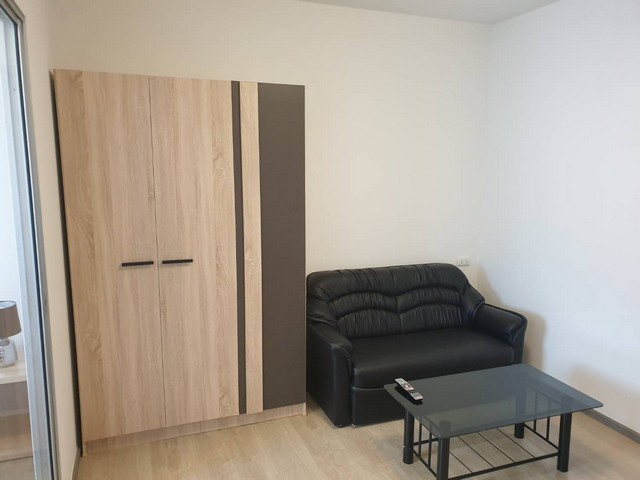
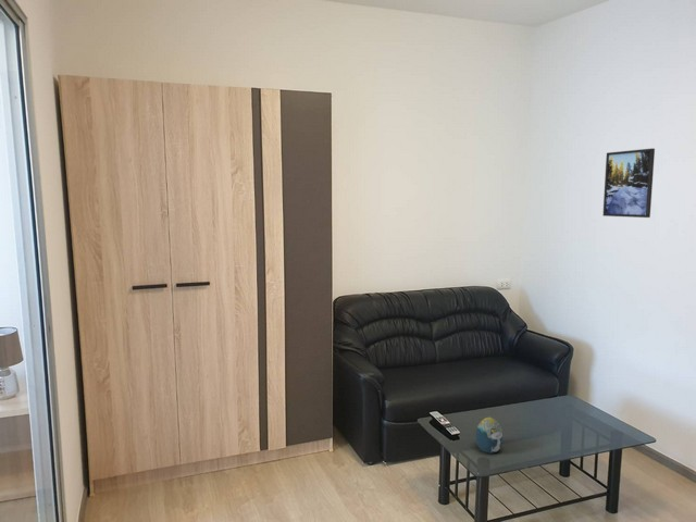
+ decorative egg (489, 433)
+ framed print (626, 184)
